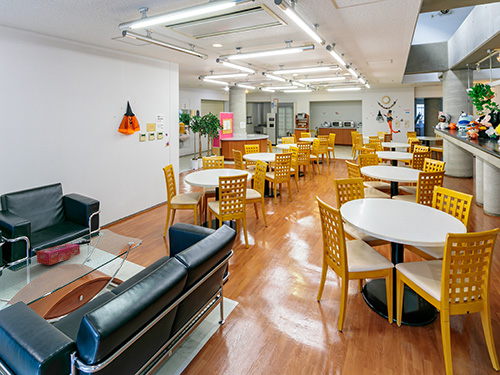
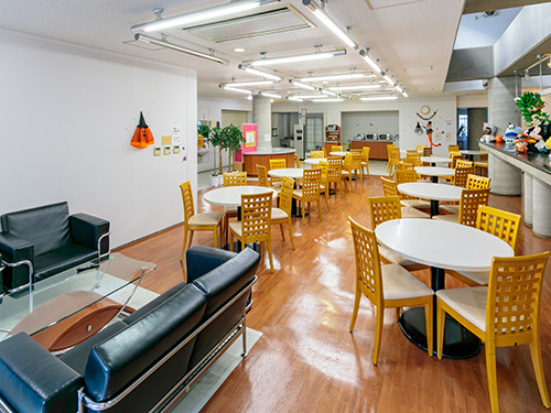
- tissue box (59, 253)
